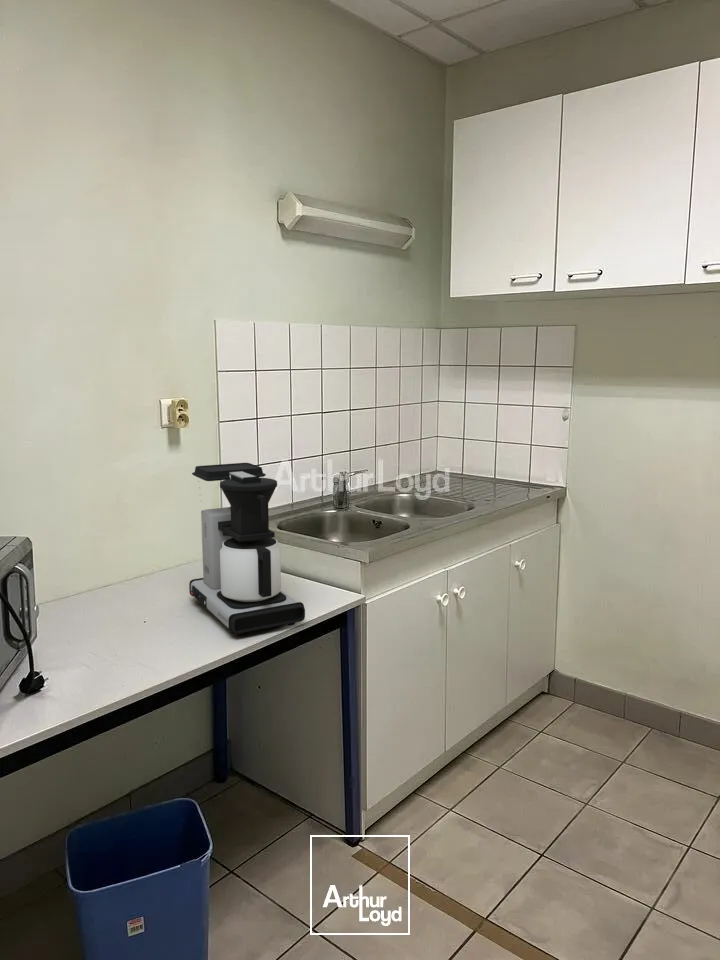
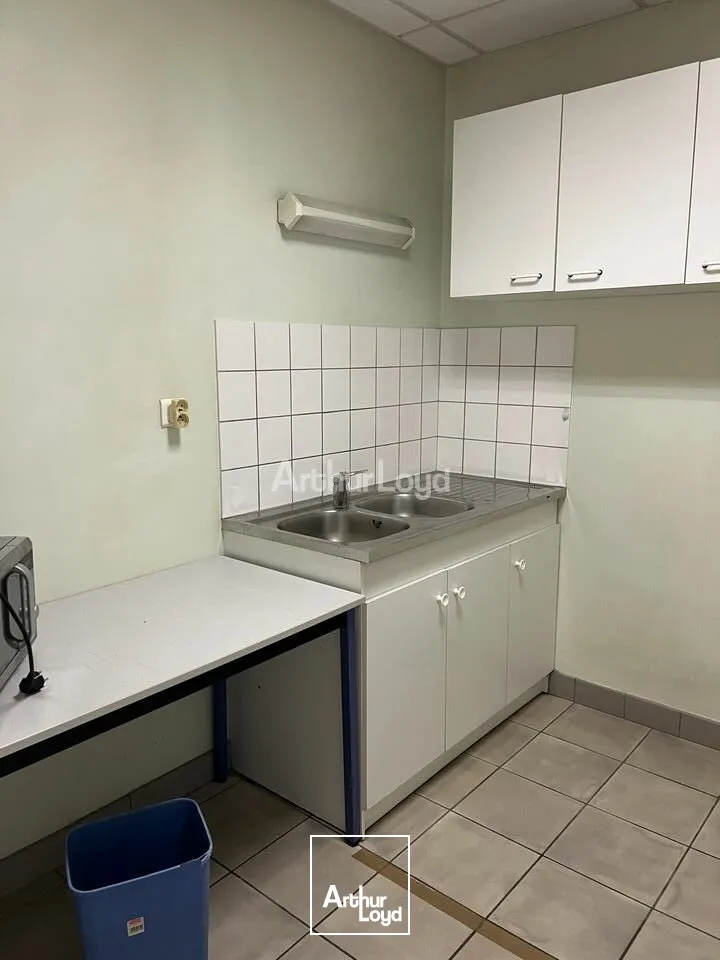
- coffee maker (242, 542)
